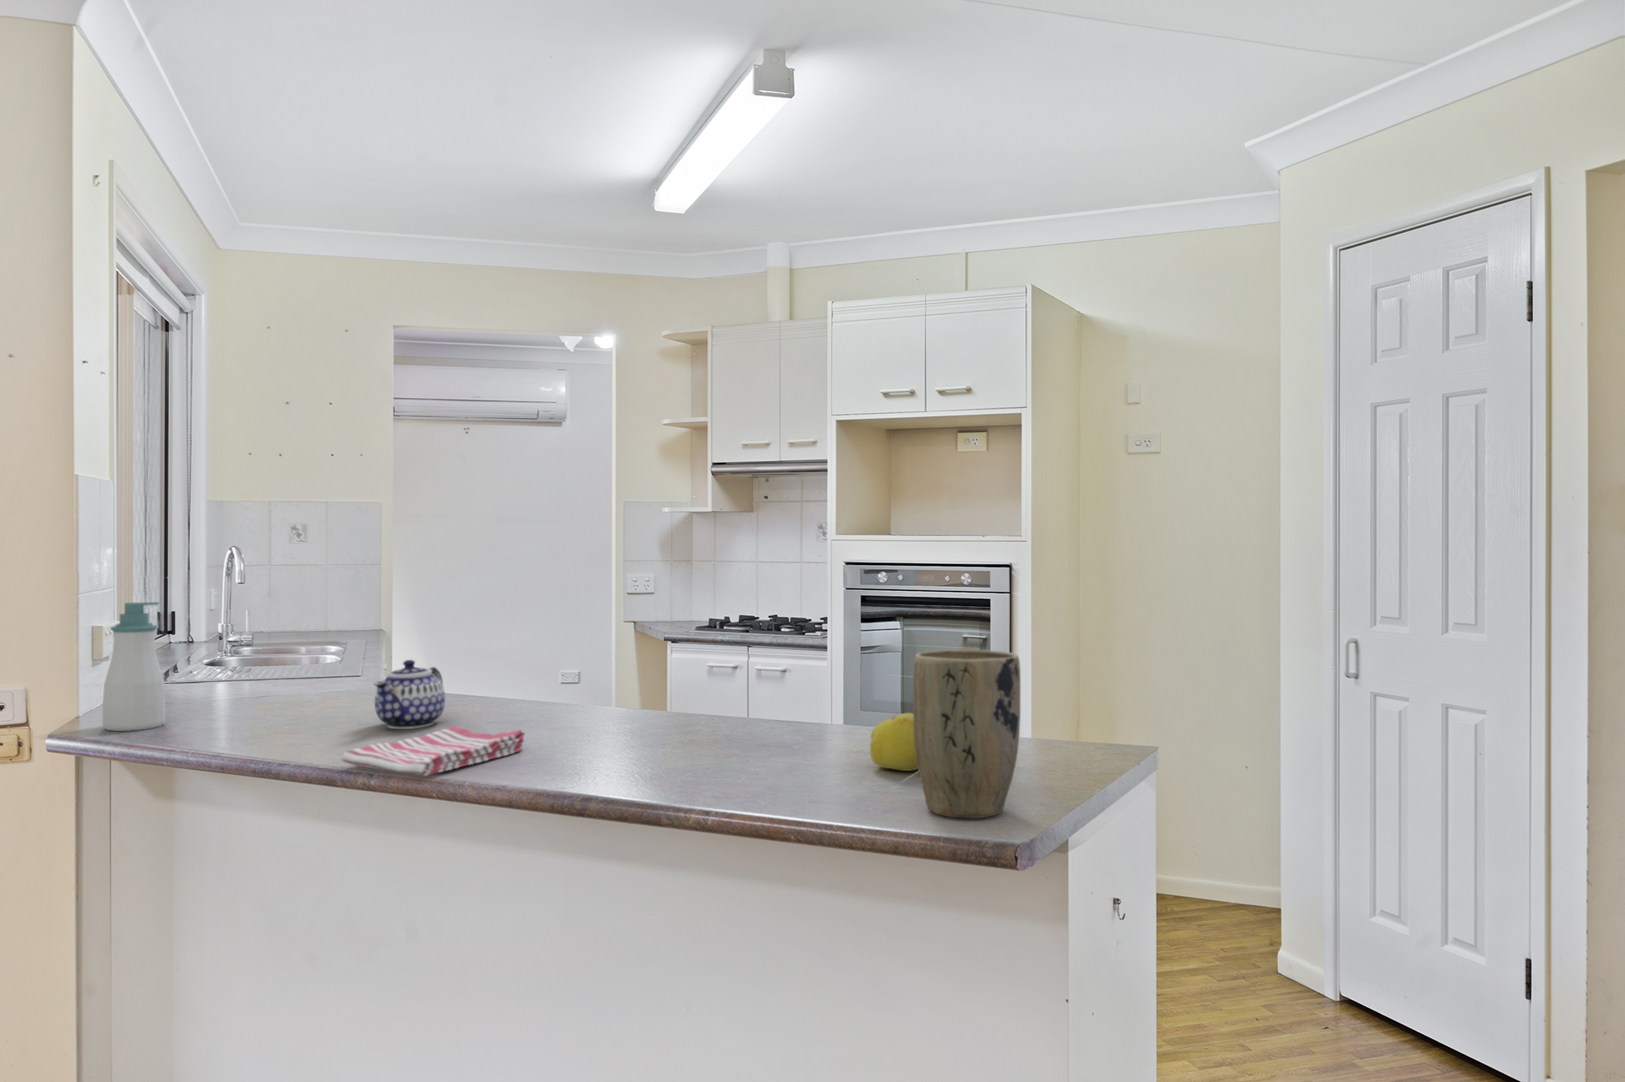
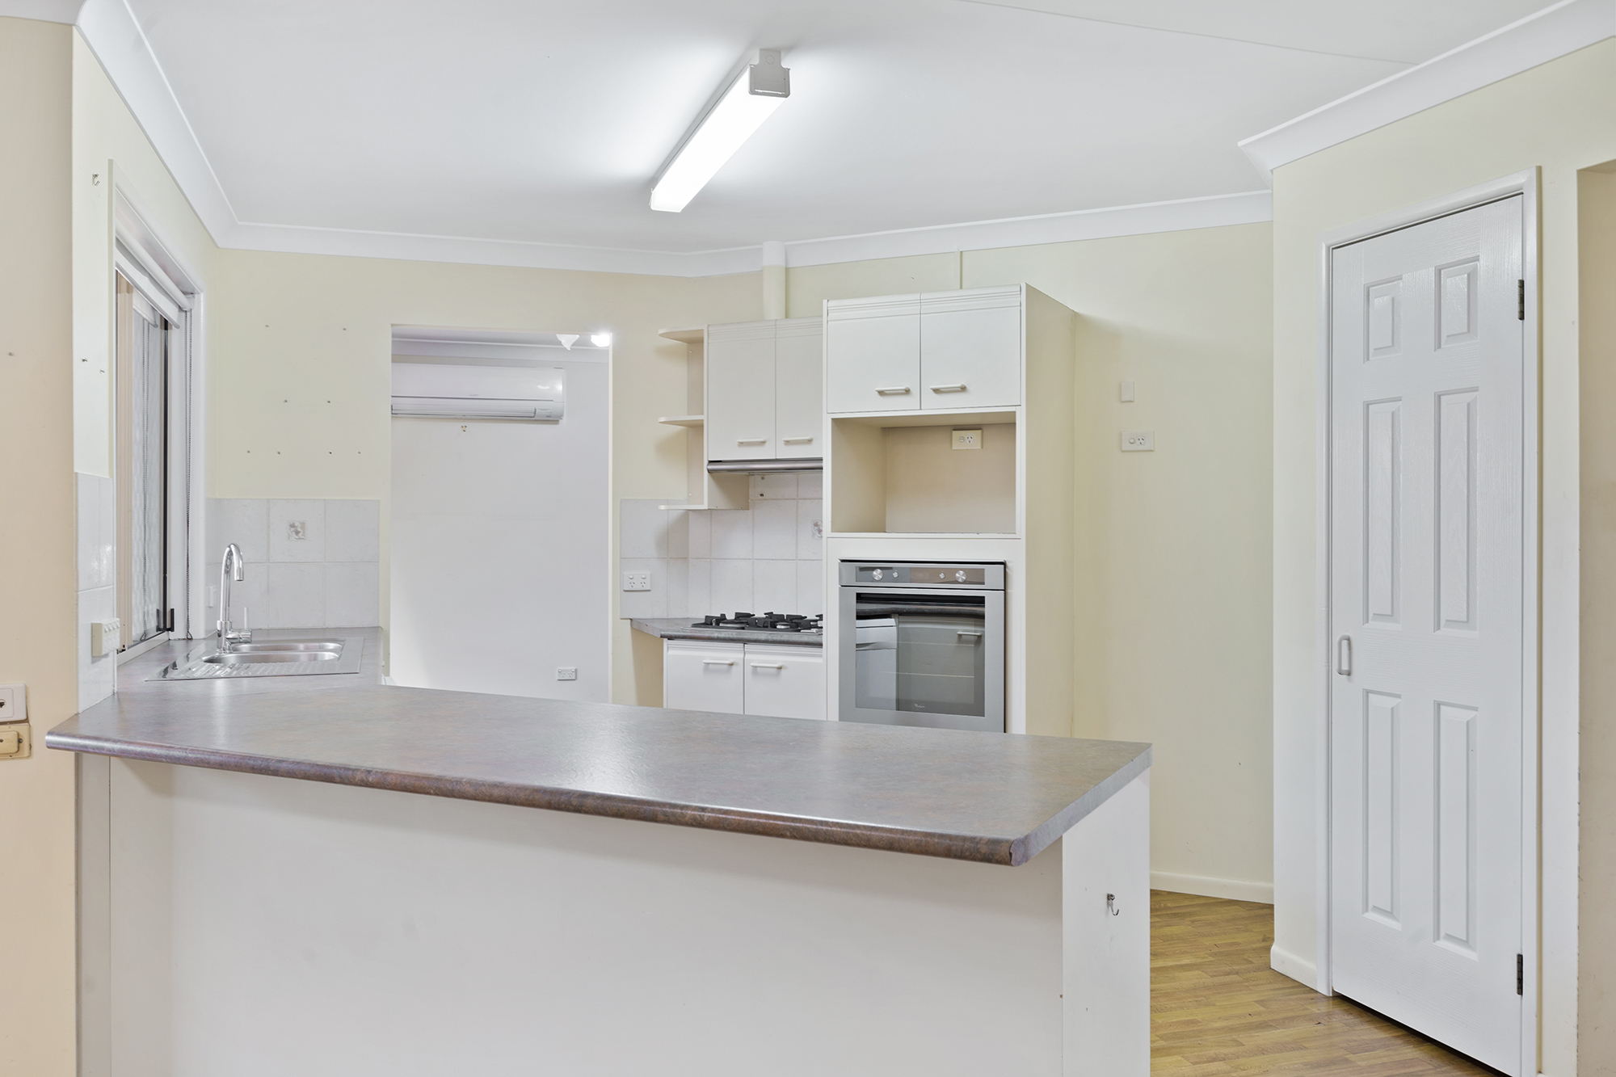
- teapot (410, 692)
- plant pot (967, 732)
- dish towel (436, 746)
- fruit (910, 741)
- soap bottle (134, 665)
